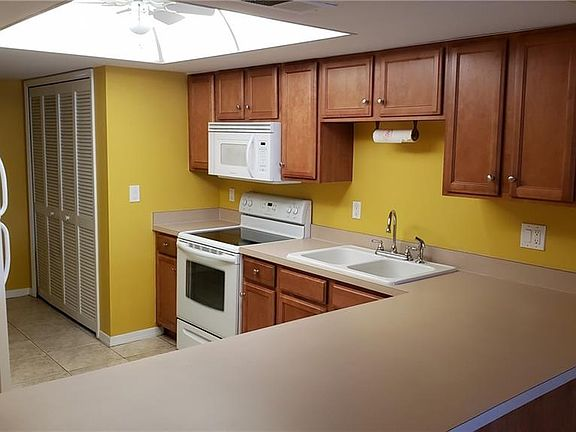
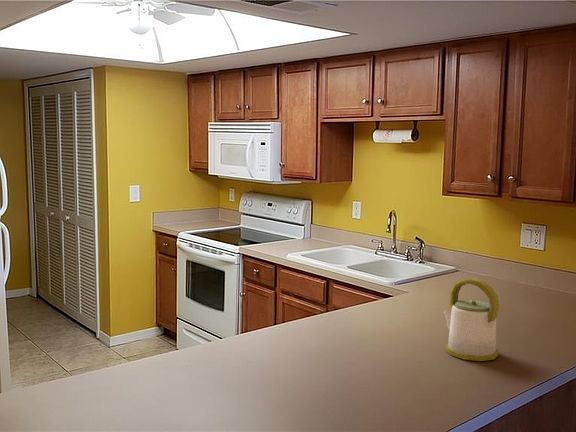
+ kettle (469, 314)
